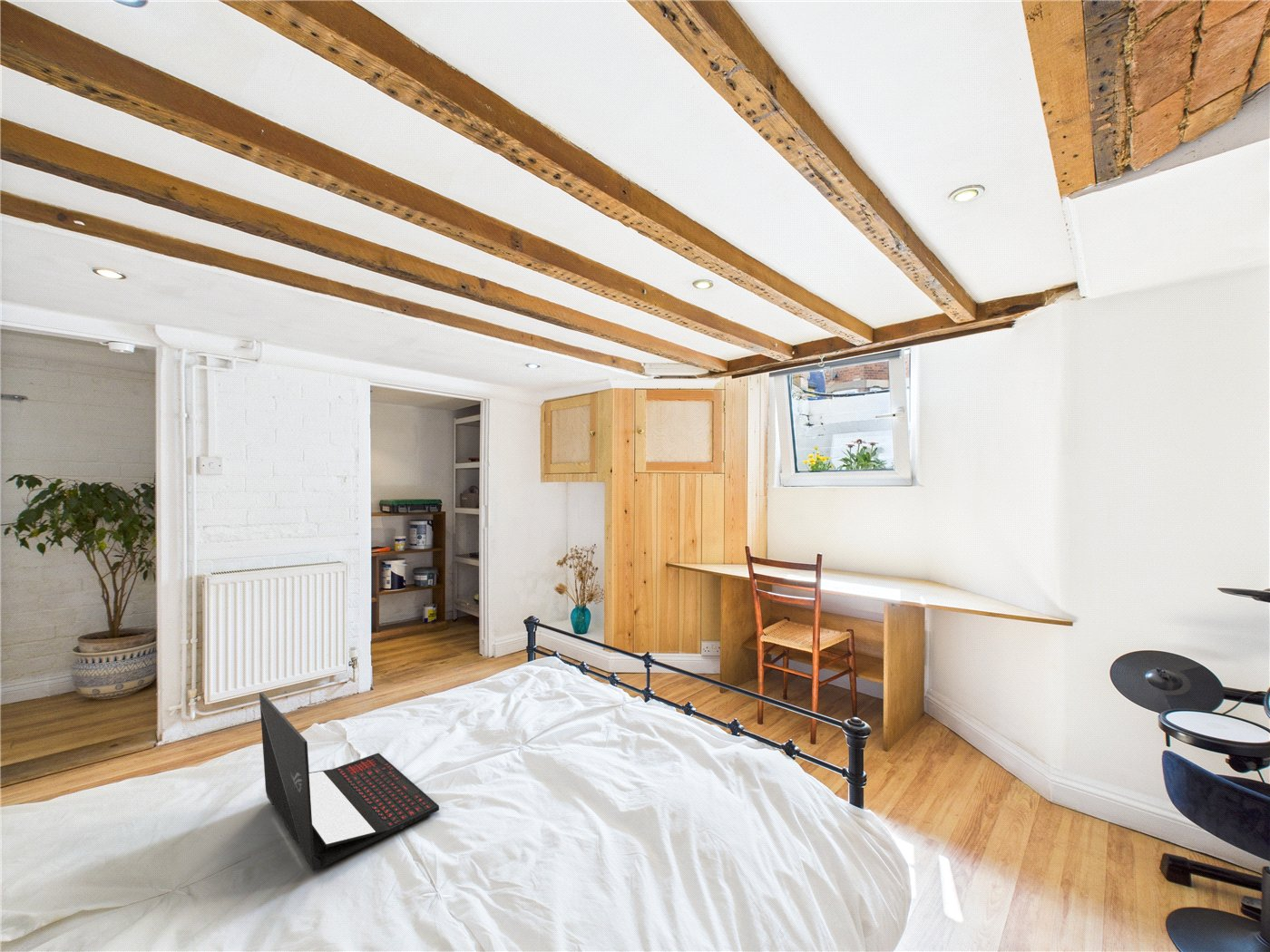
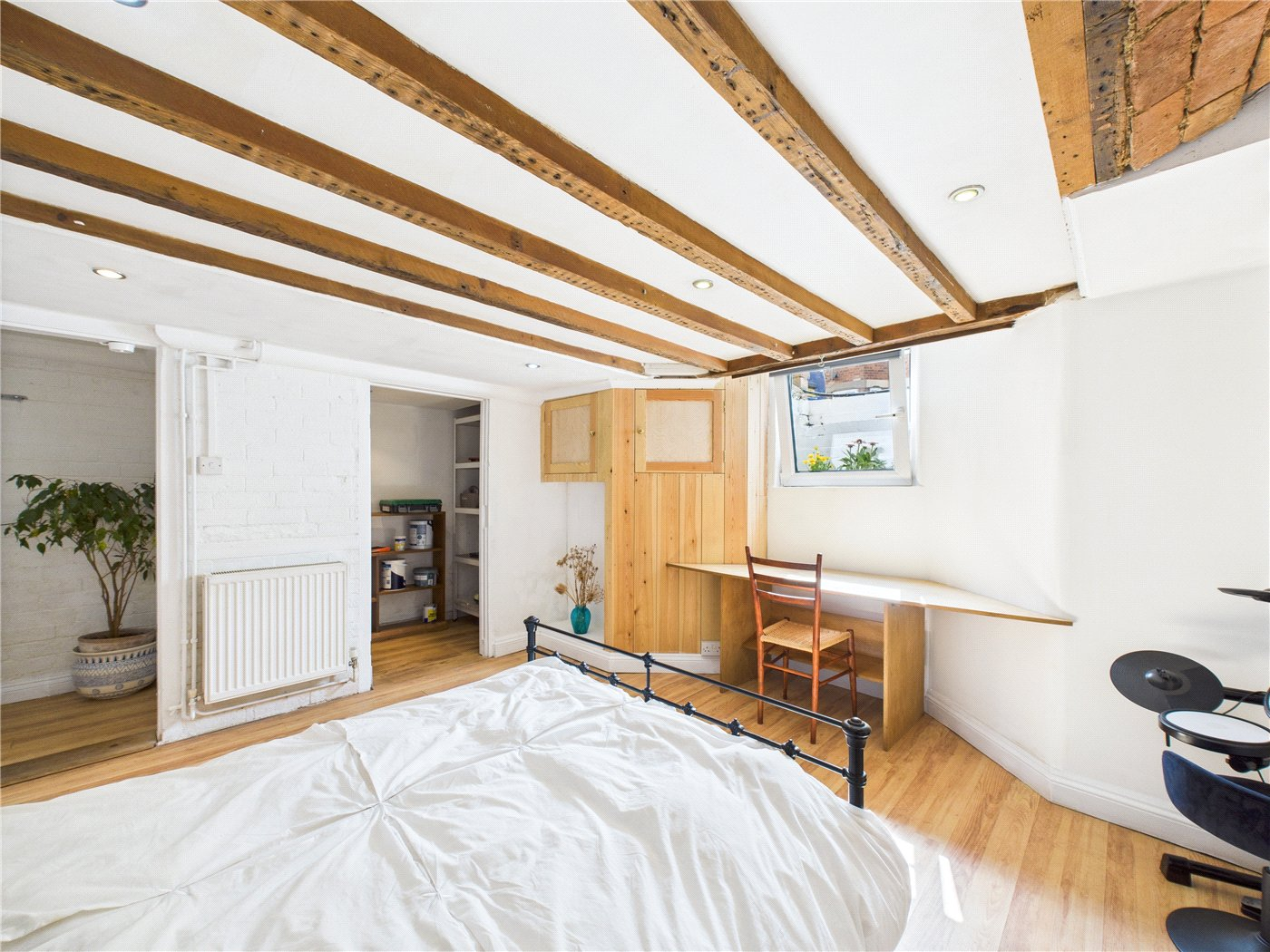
- laptop (352, 762)
